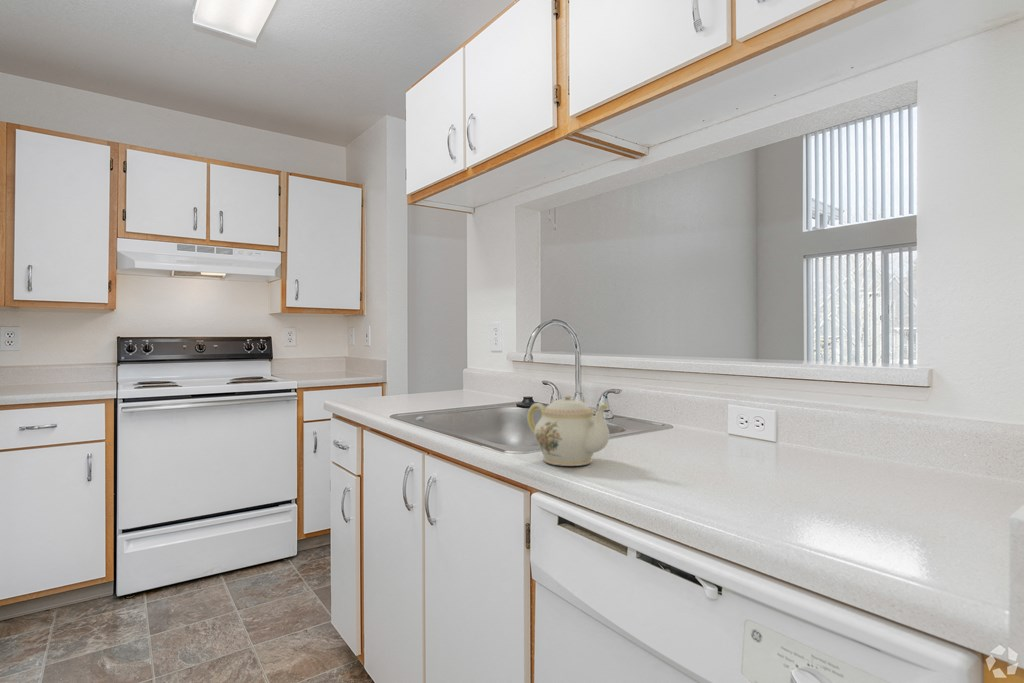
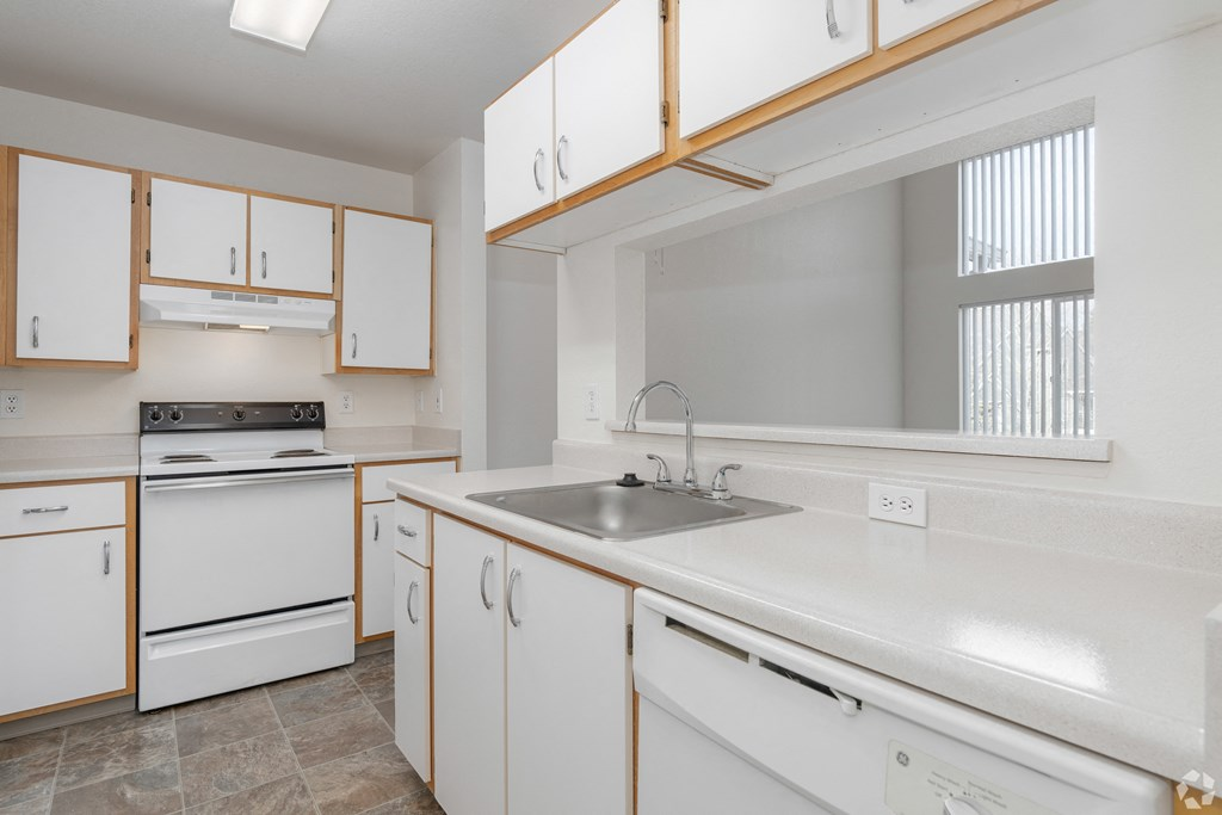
- teapot (565, 427)
